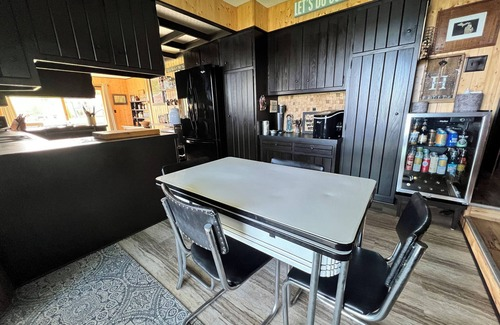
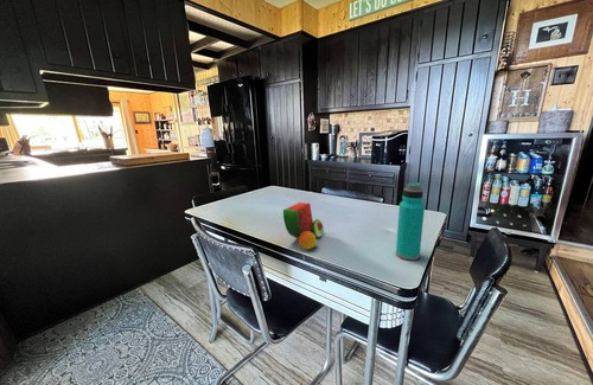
+ water bottle (410, 220)
+ watermelon (307, 222)
